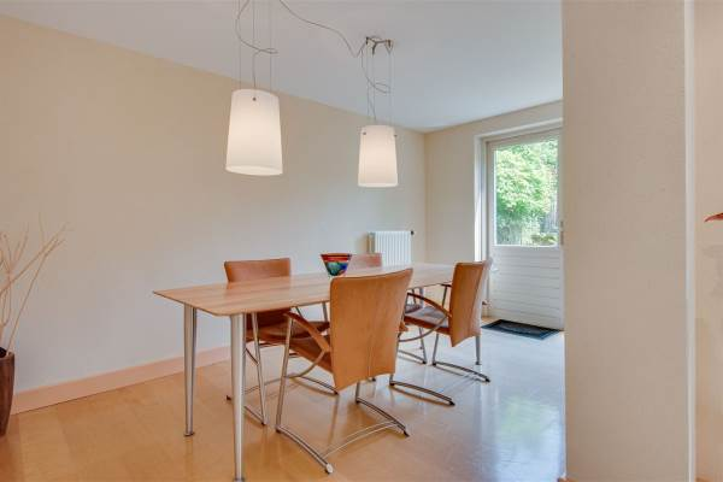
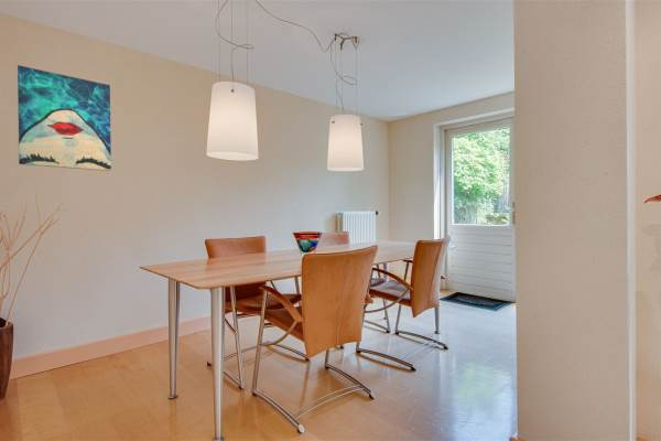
+ wall art (67, 121)
